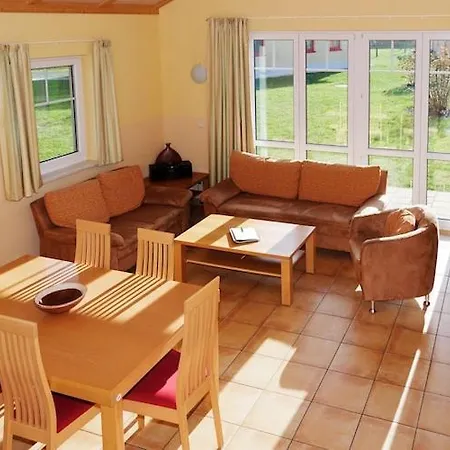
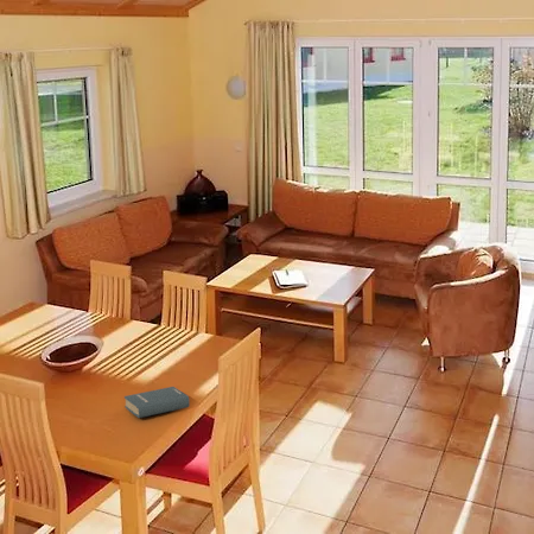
+ hardback book (157, 401)
